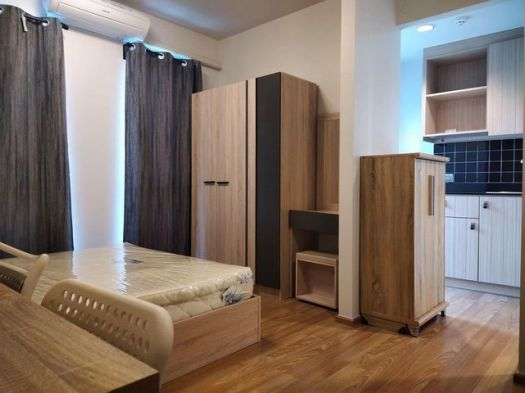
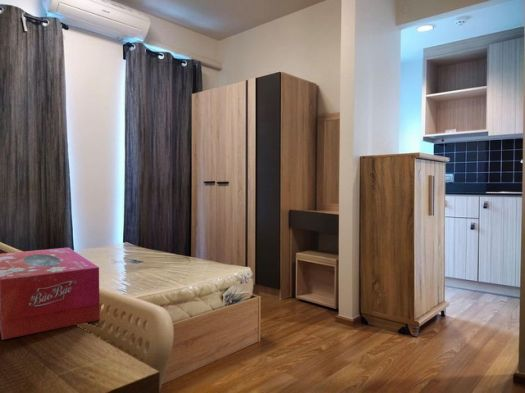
+ tissue box (42, 284)
